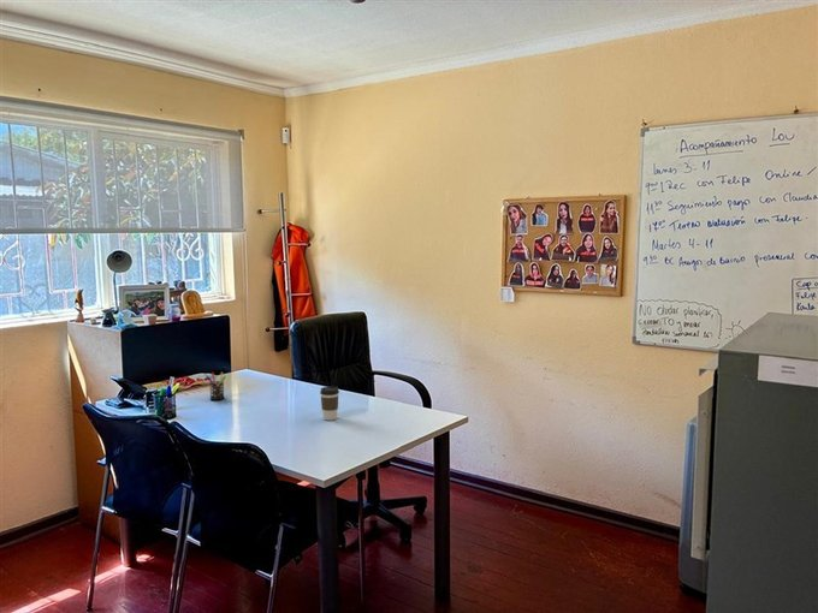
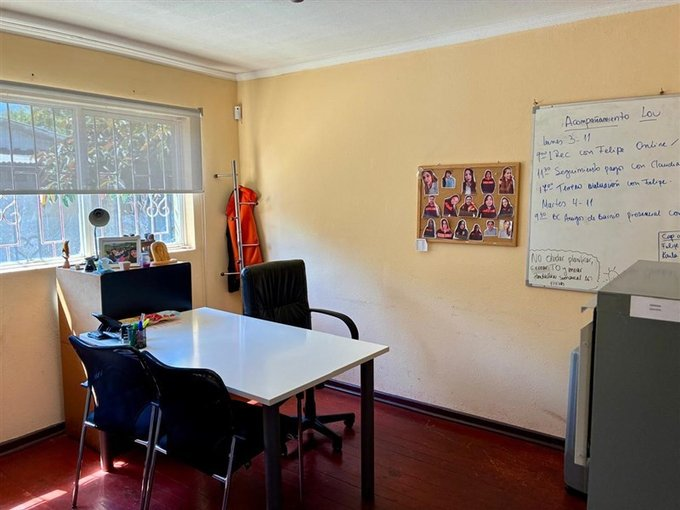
- pen holder (217, 385)
- coffee cup (330, 403)
